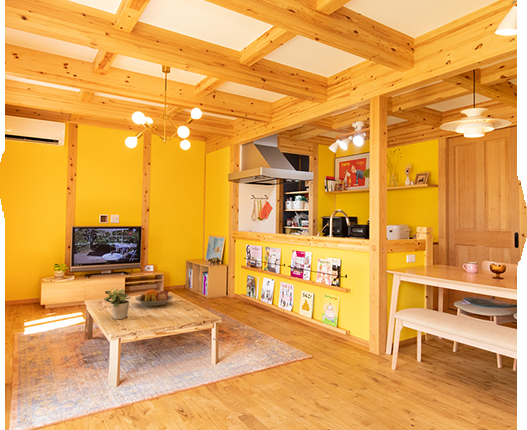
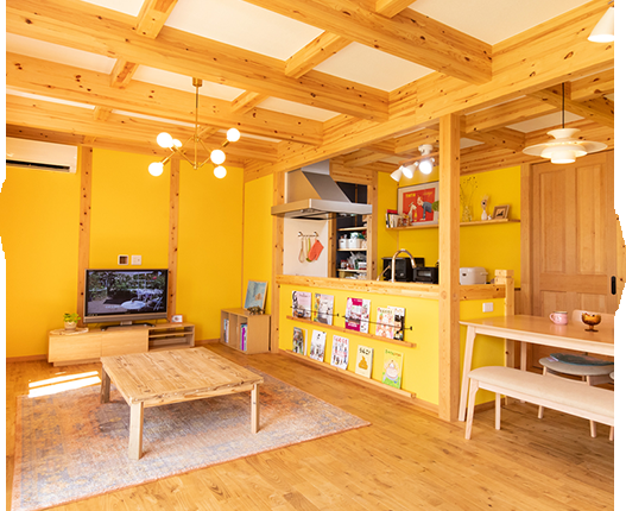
- fruit bowl (154, 296)
- potted plant (115, 303)
